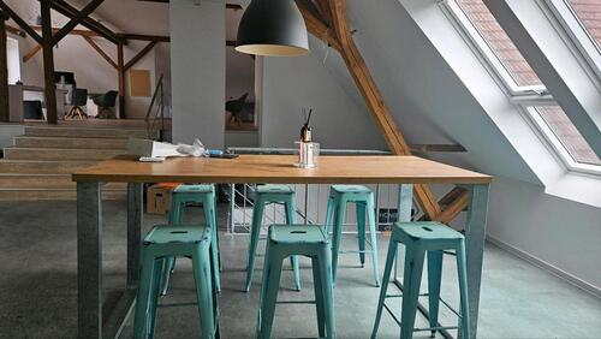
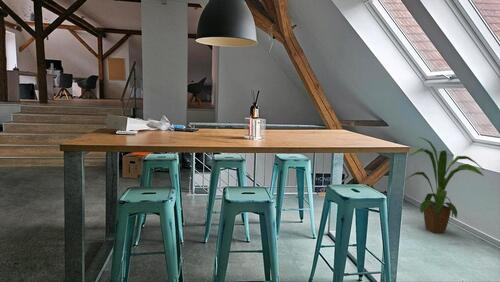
+ house plant (443, 187)
